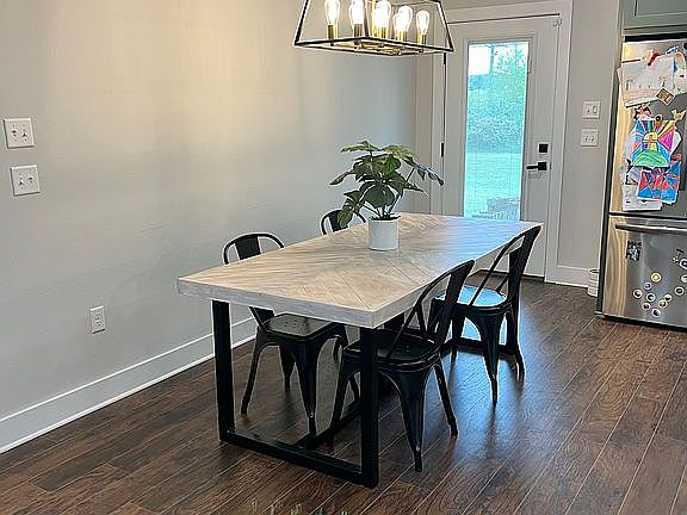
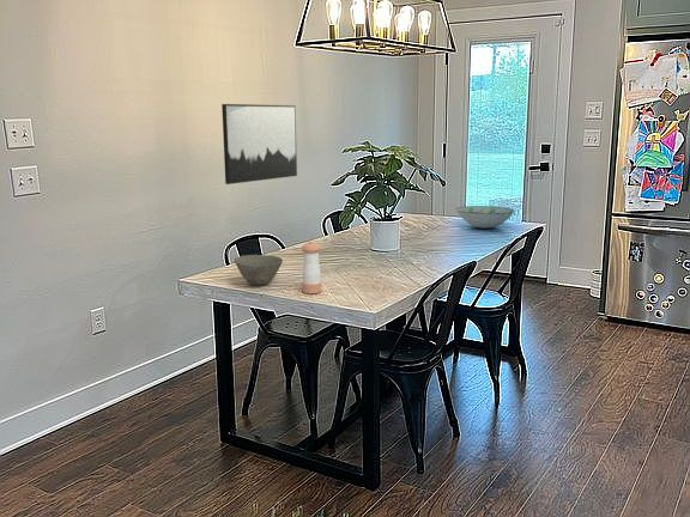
+ decorative bowl (484, 218)
+ wall art (262, 142)
+ pepper shaker (311, 266)
+ bowl (259, 270)
